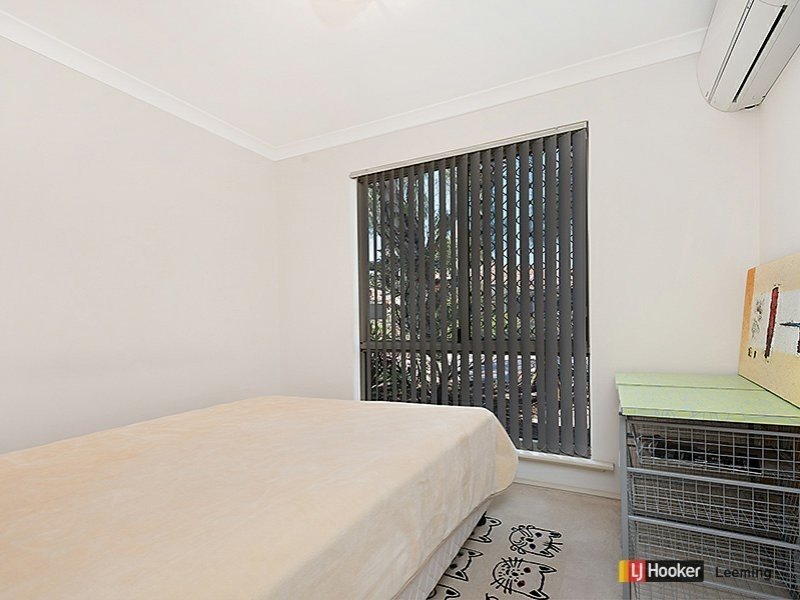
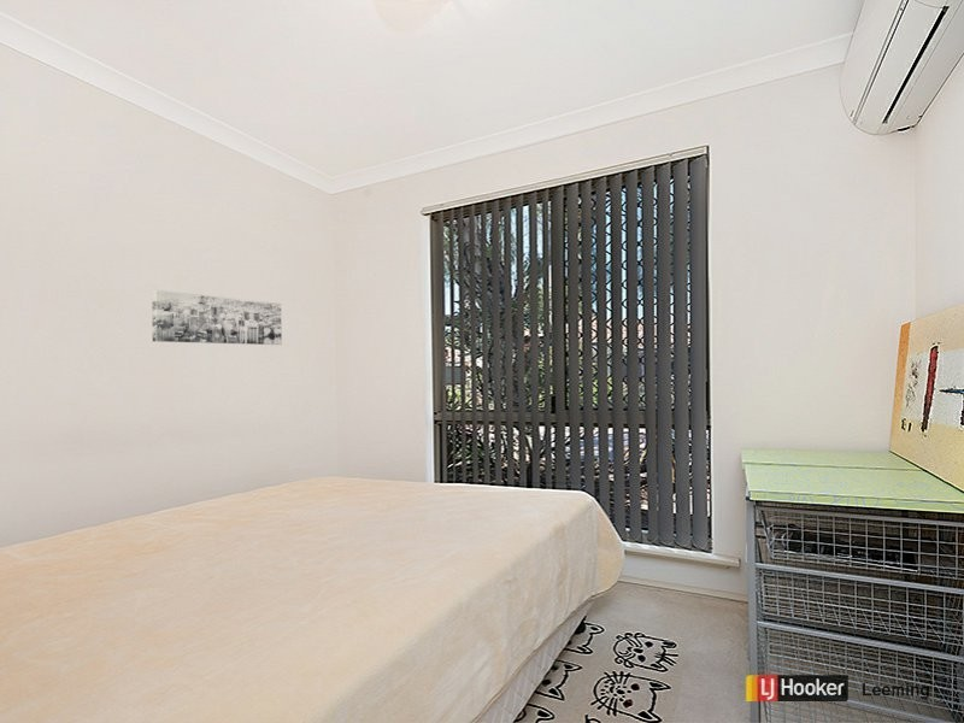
+ wall art (223, 319)
